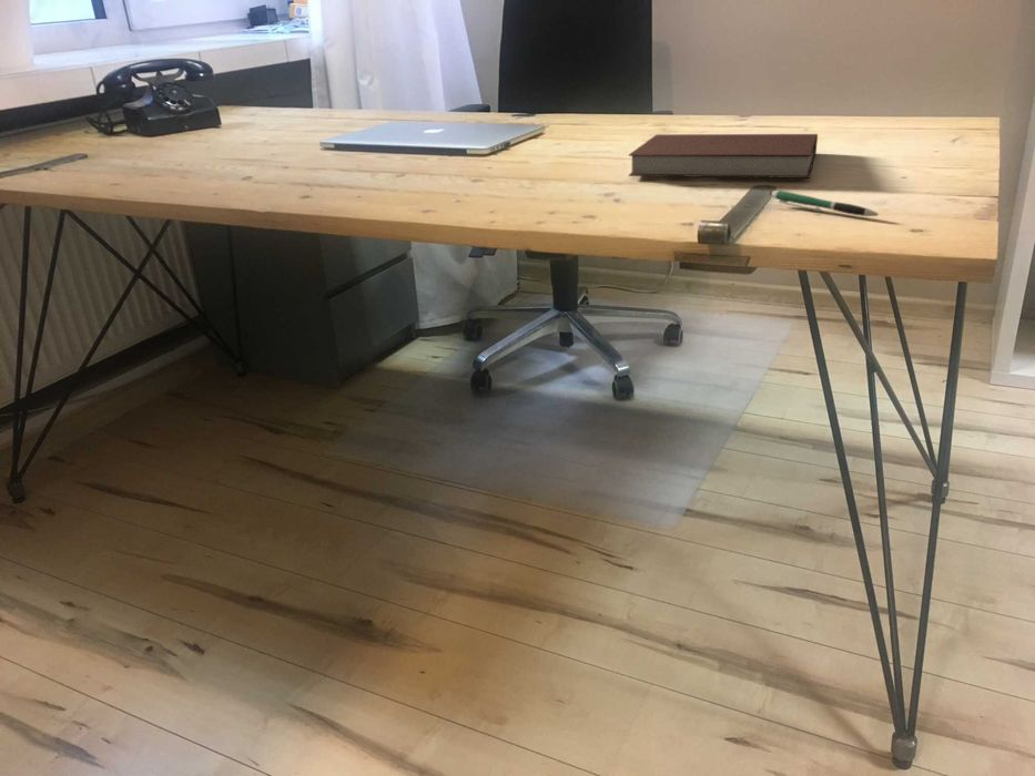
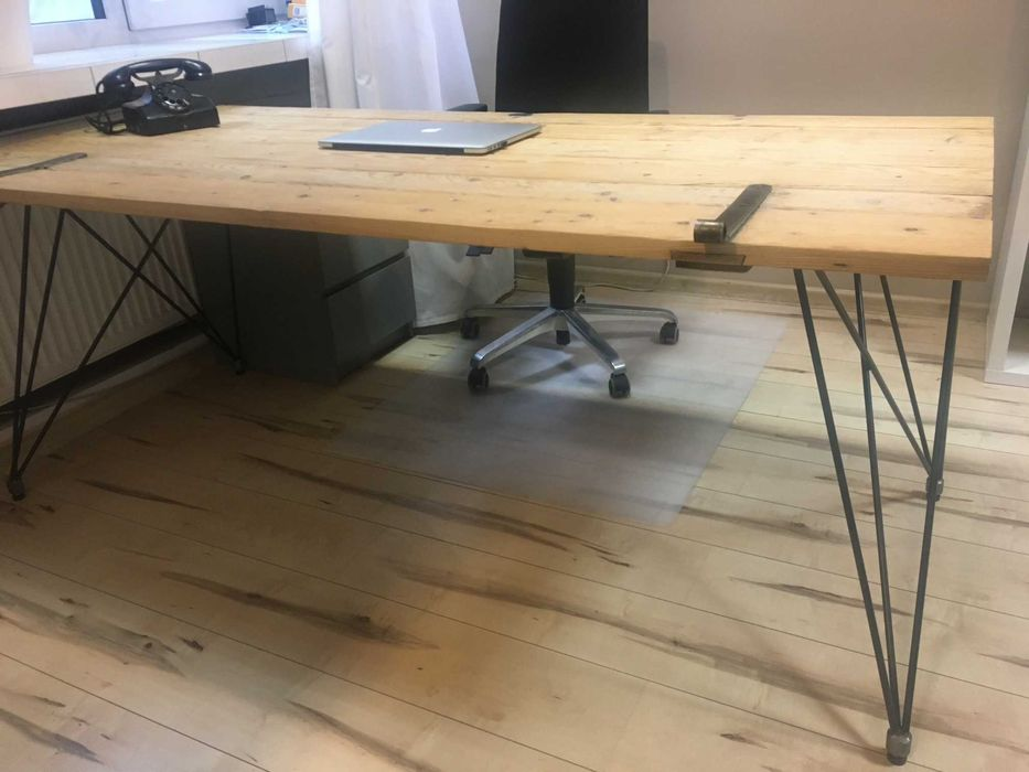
- notebook (725, 154)
- pen (821, 203)
